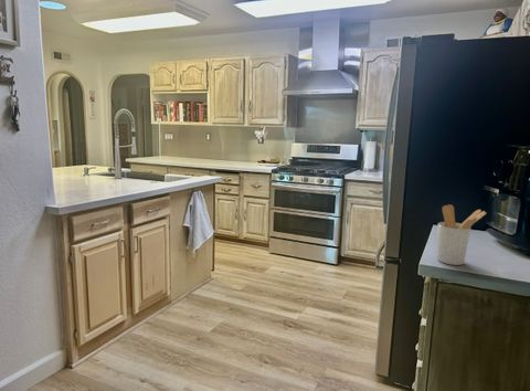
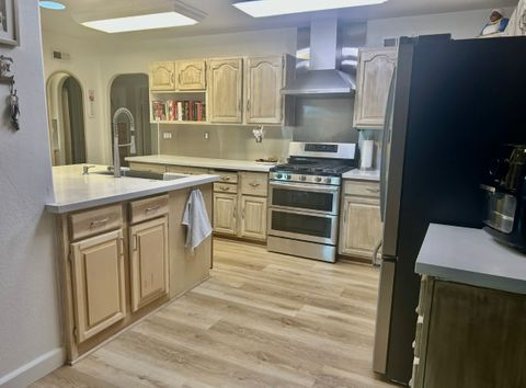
- utensil holder (460, 234)
